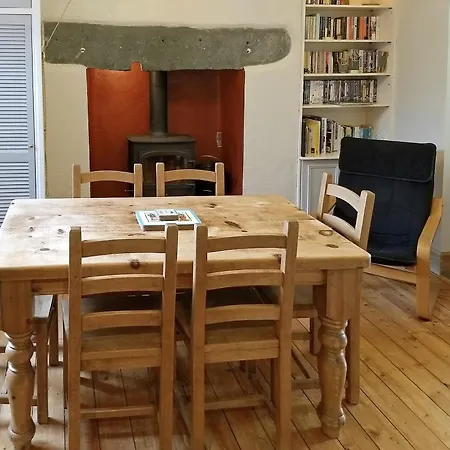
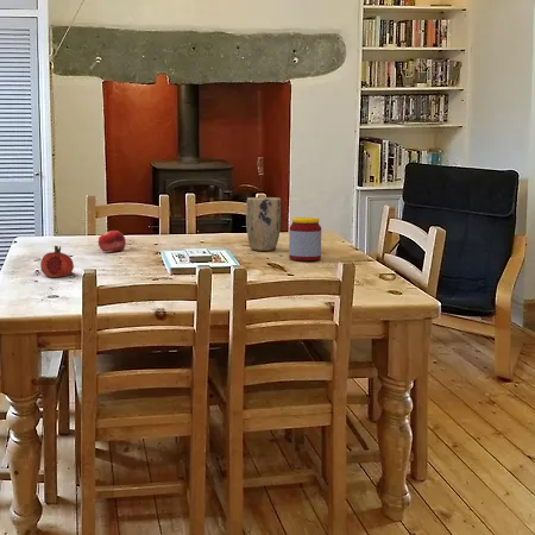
+ plant pot (263, 224)
+ jar (304, 238)
+ fruit (112, 240)
+ fruit (57, 260)
